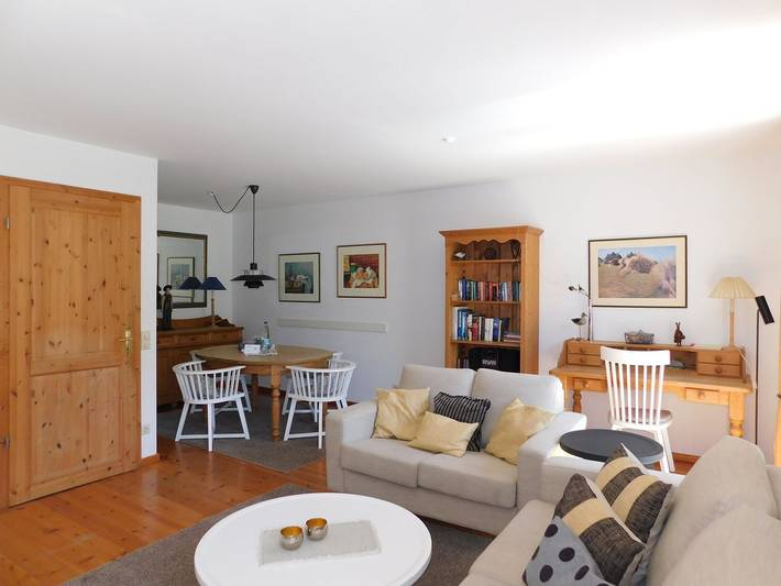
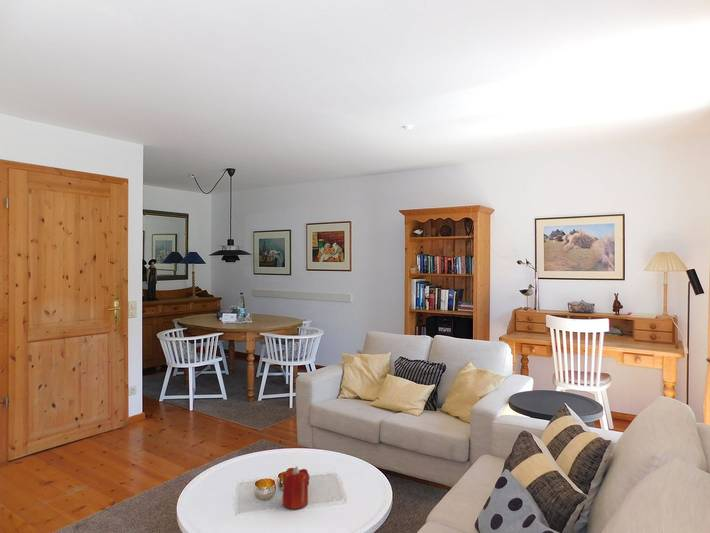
+ candle (295, 484)
